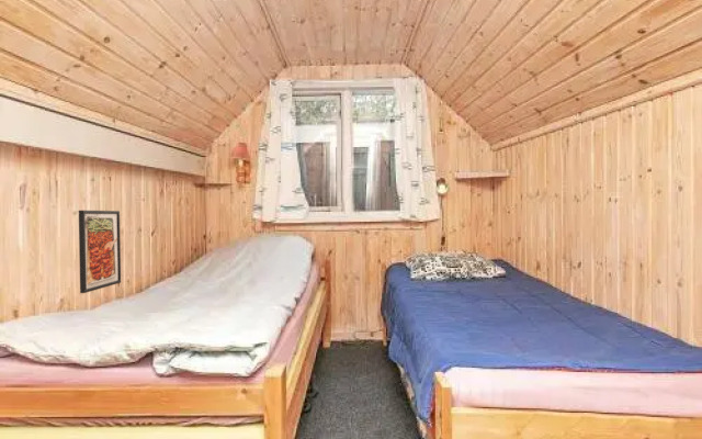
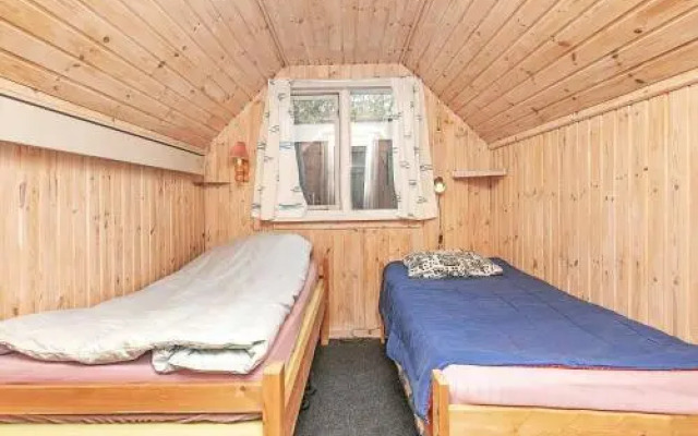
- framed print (101, 249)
